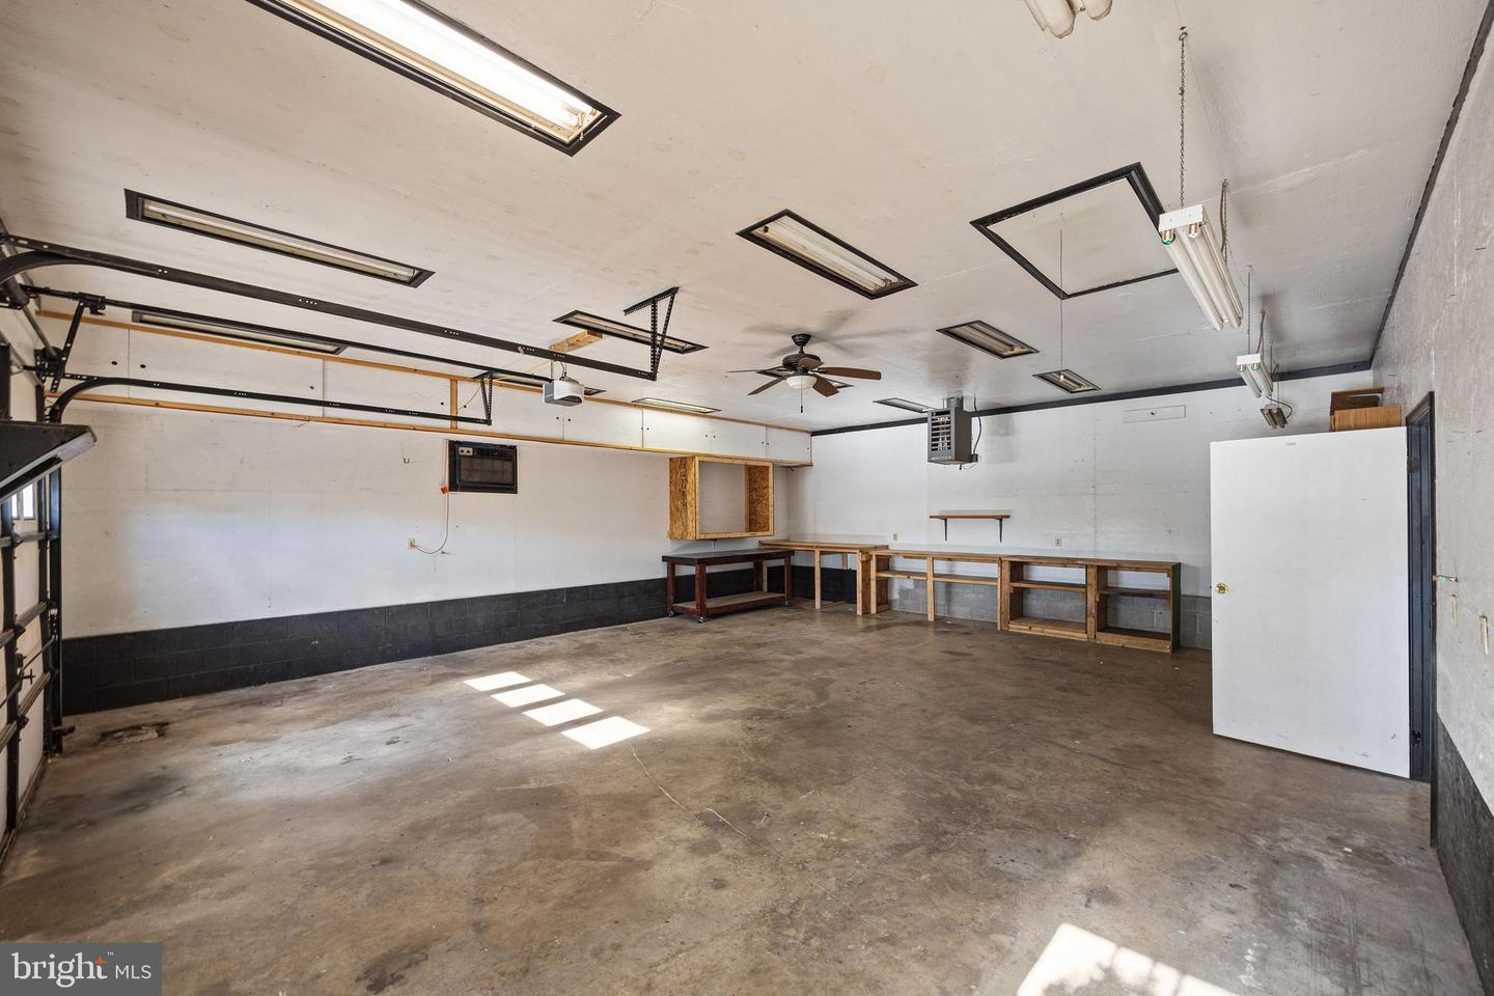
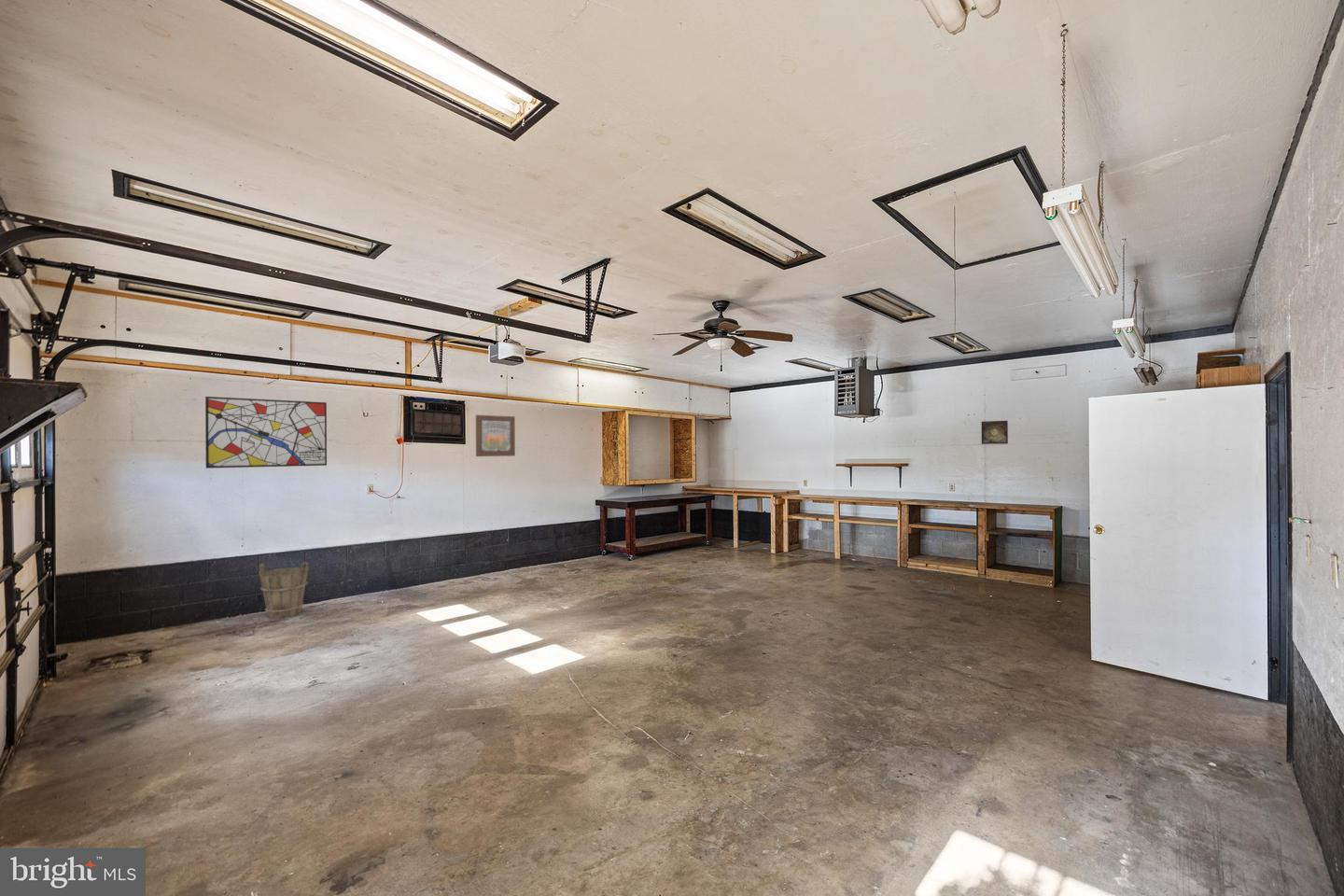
+ wall art (270, 433)
+ wall art (496, 436)
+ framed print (994, 432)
+ bucket (285, 587)
